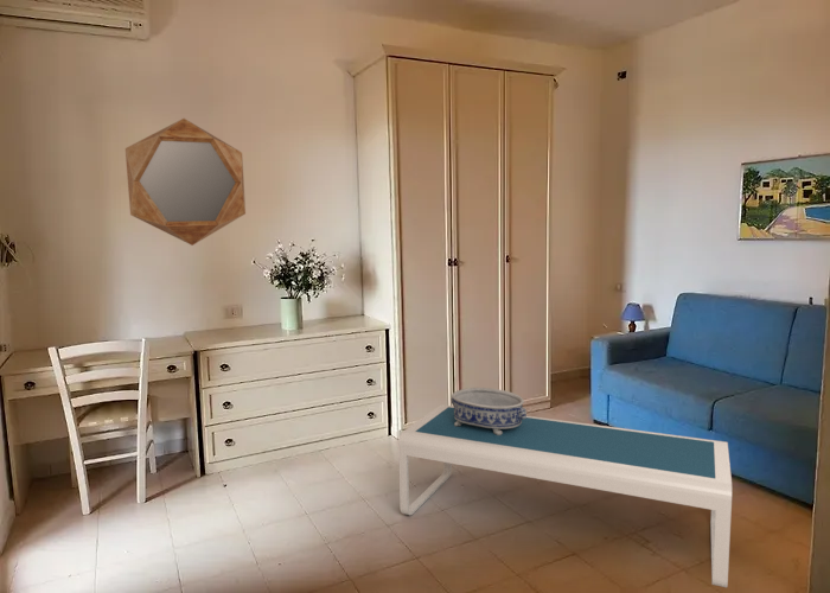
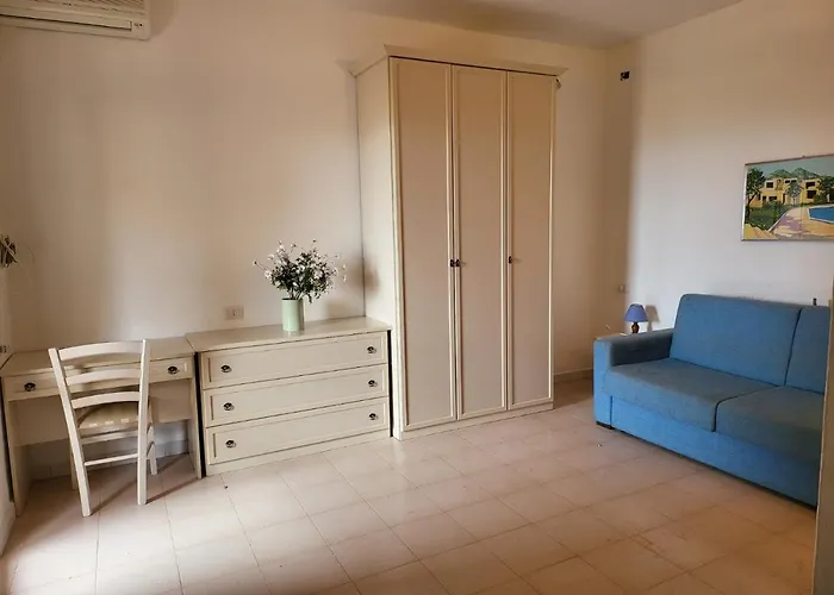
- coffee table (557, 479)
- decorative bowl (486, 409)
- home mirror (189, 181)
